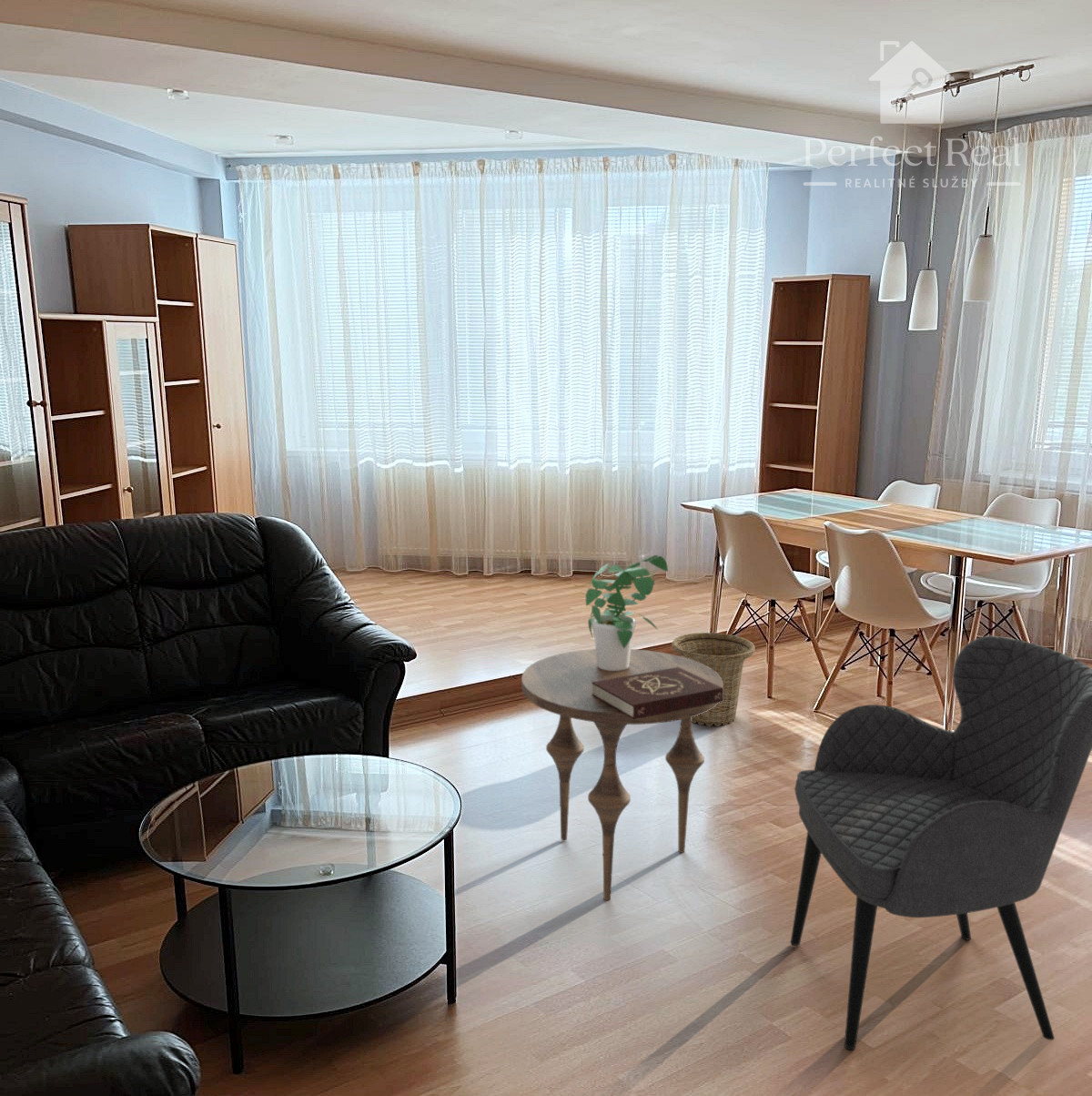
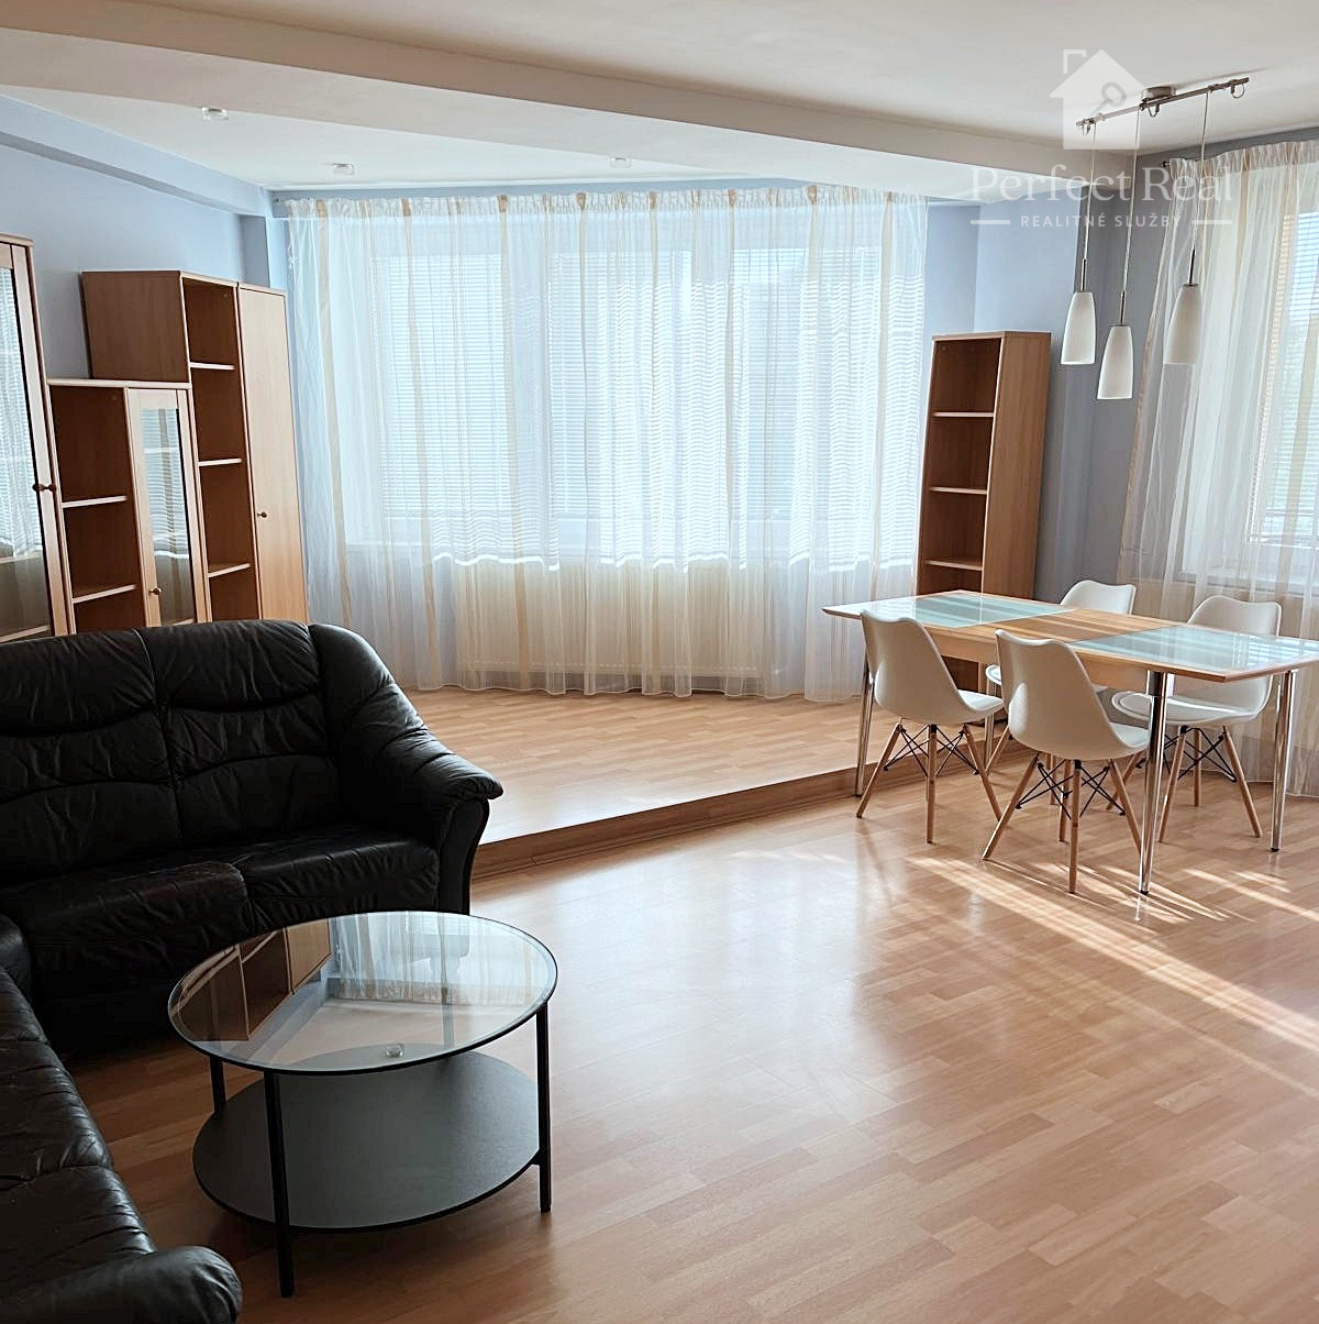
- armchair (925, 830)
- basket (719, 675)
- side table (617, 771)
- book (657, 691)
- potted plant (623, 610)
